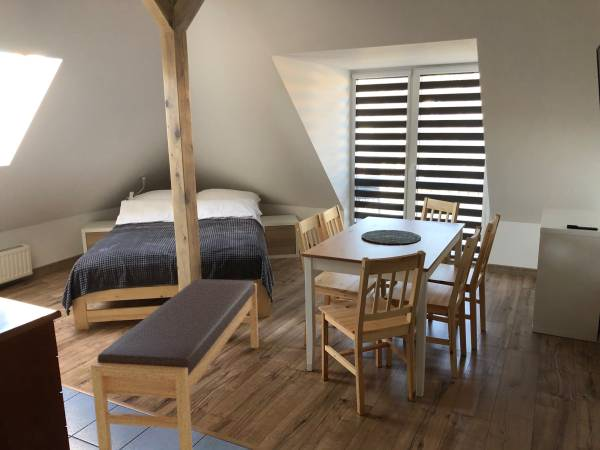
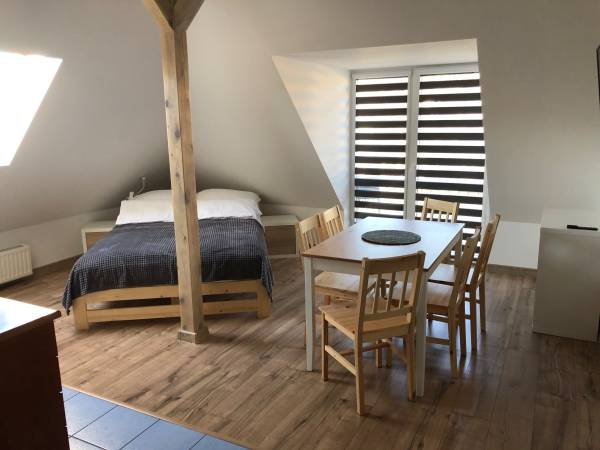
- bench (194, 351)
